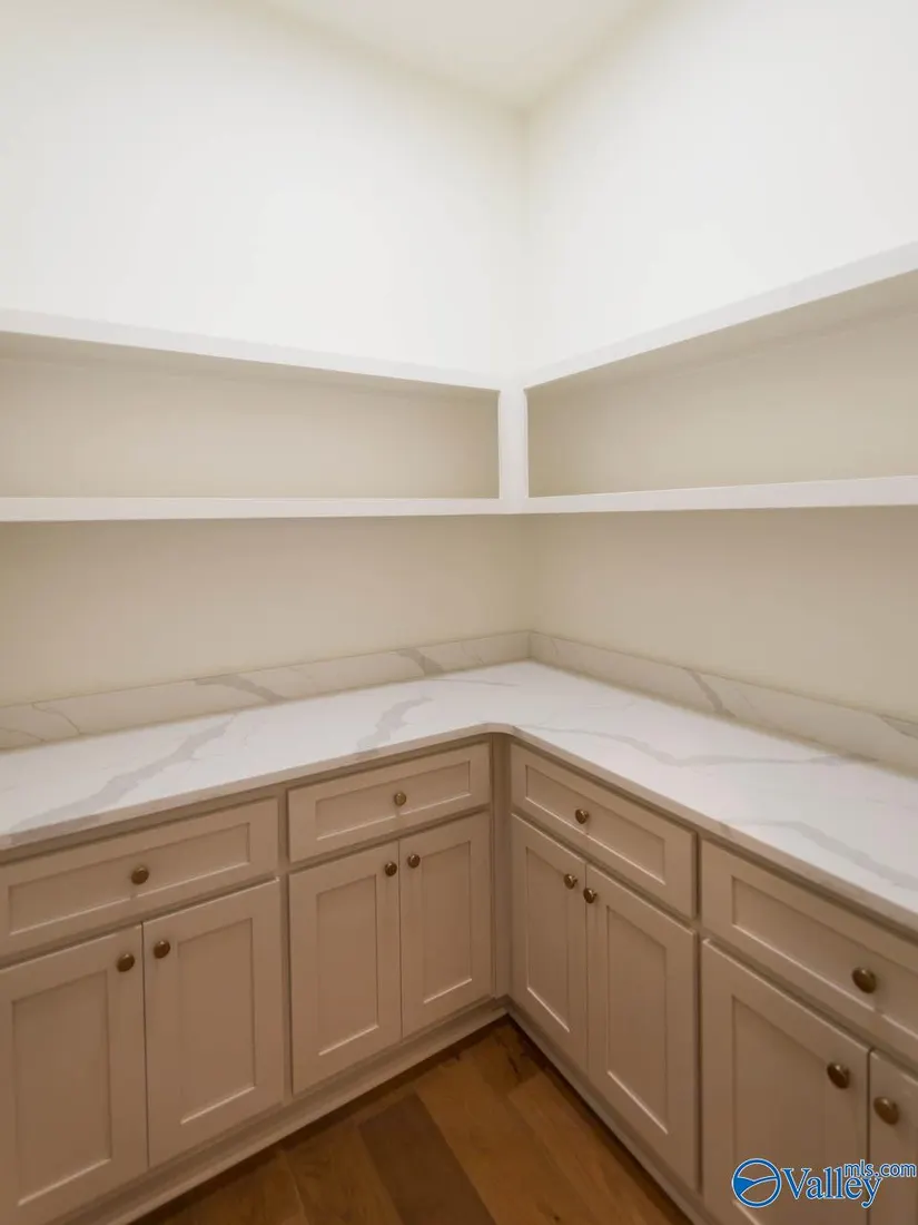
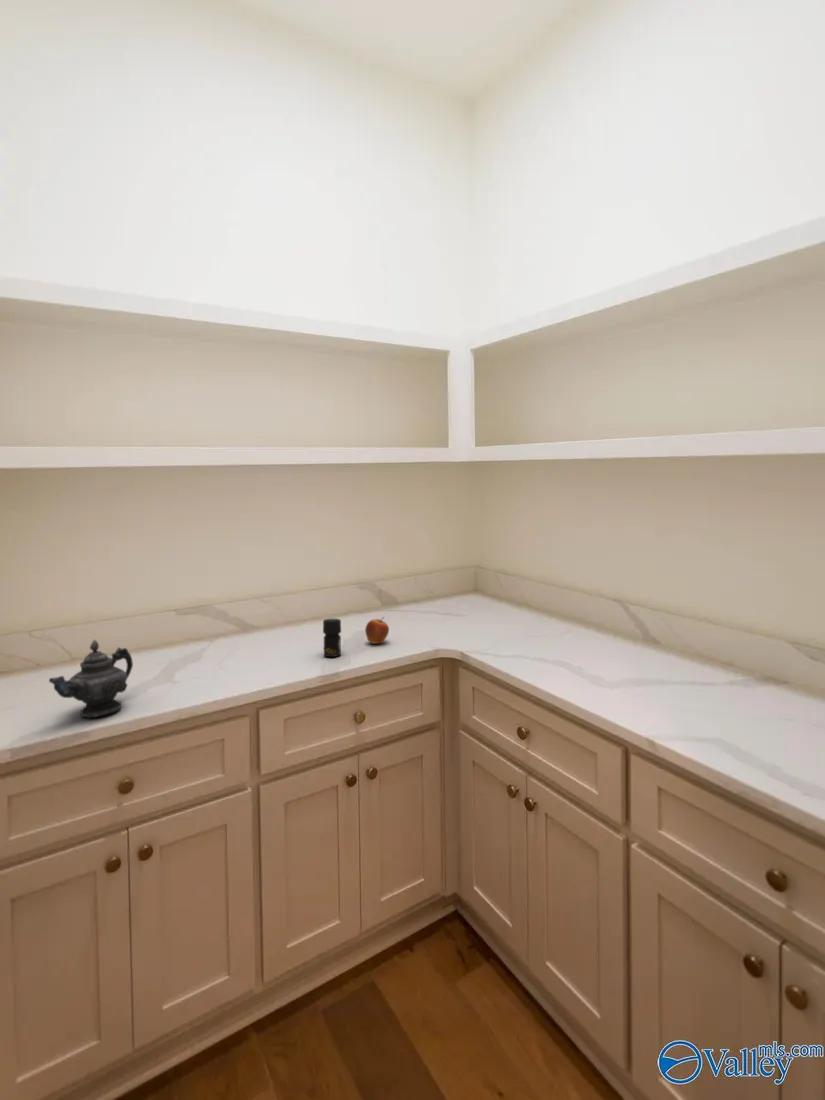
+ fruit (377, 629)
+ teapot (95, 677)
+ jar (332, 637)
